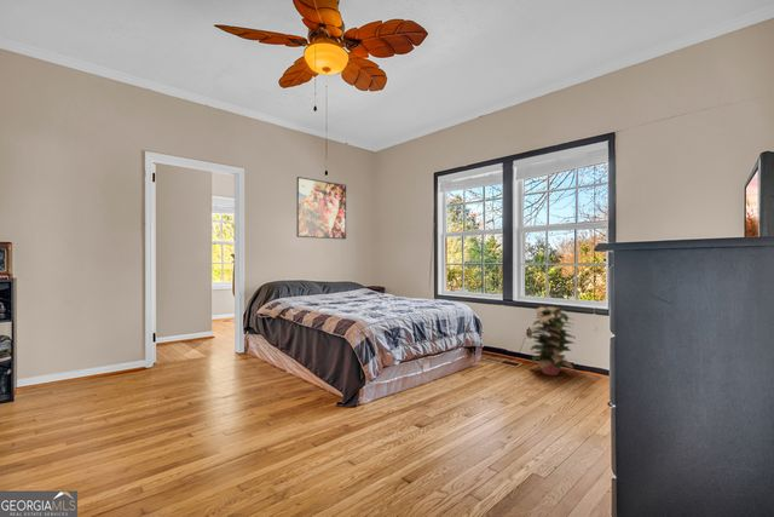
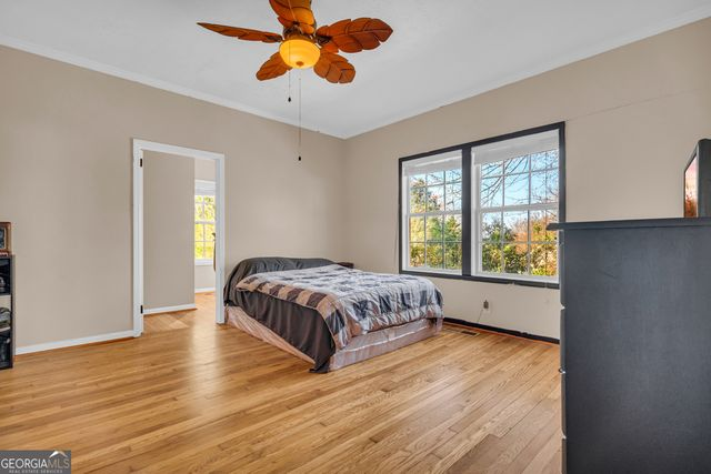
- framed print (322, 209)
- decorative plant (550, 339)
